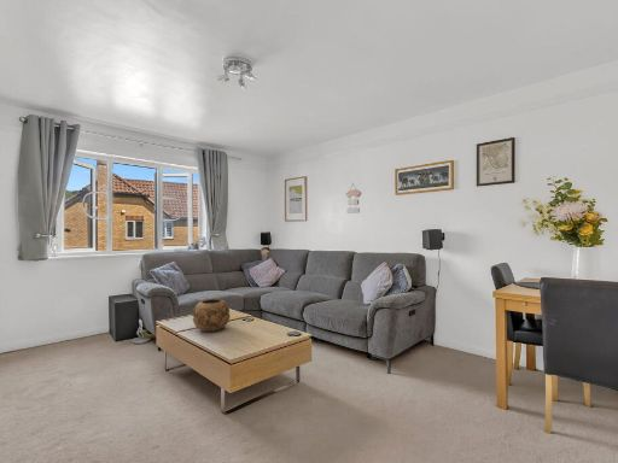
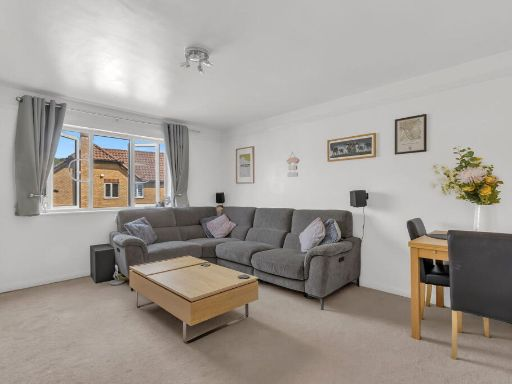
- decorative bowl (211, 315)
